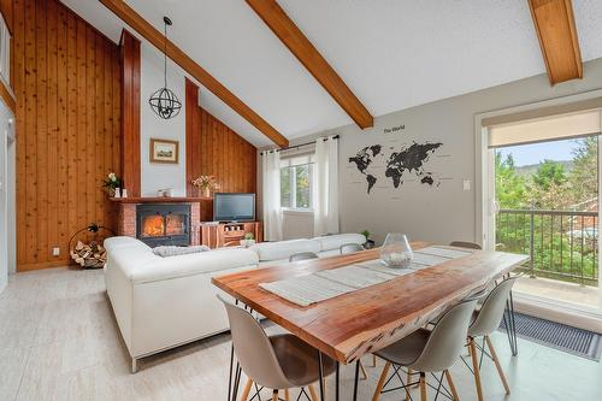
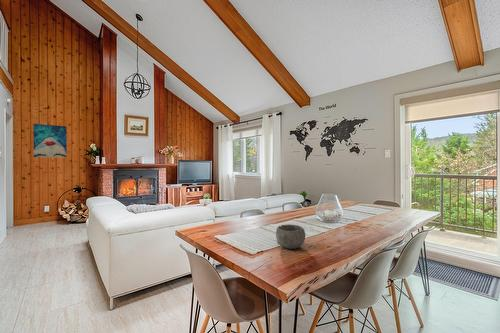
+ wall art (50, 141)
+ bowl (290, 236)
